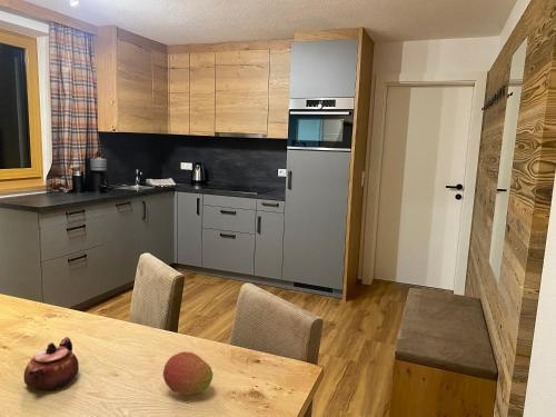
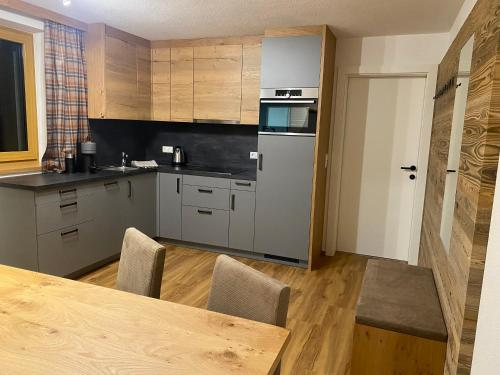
- fruit (187, 373)
- teapot (52, 360)
